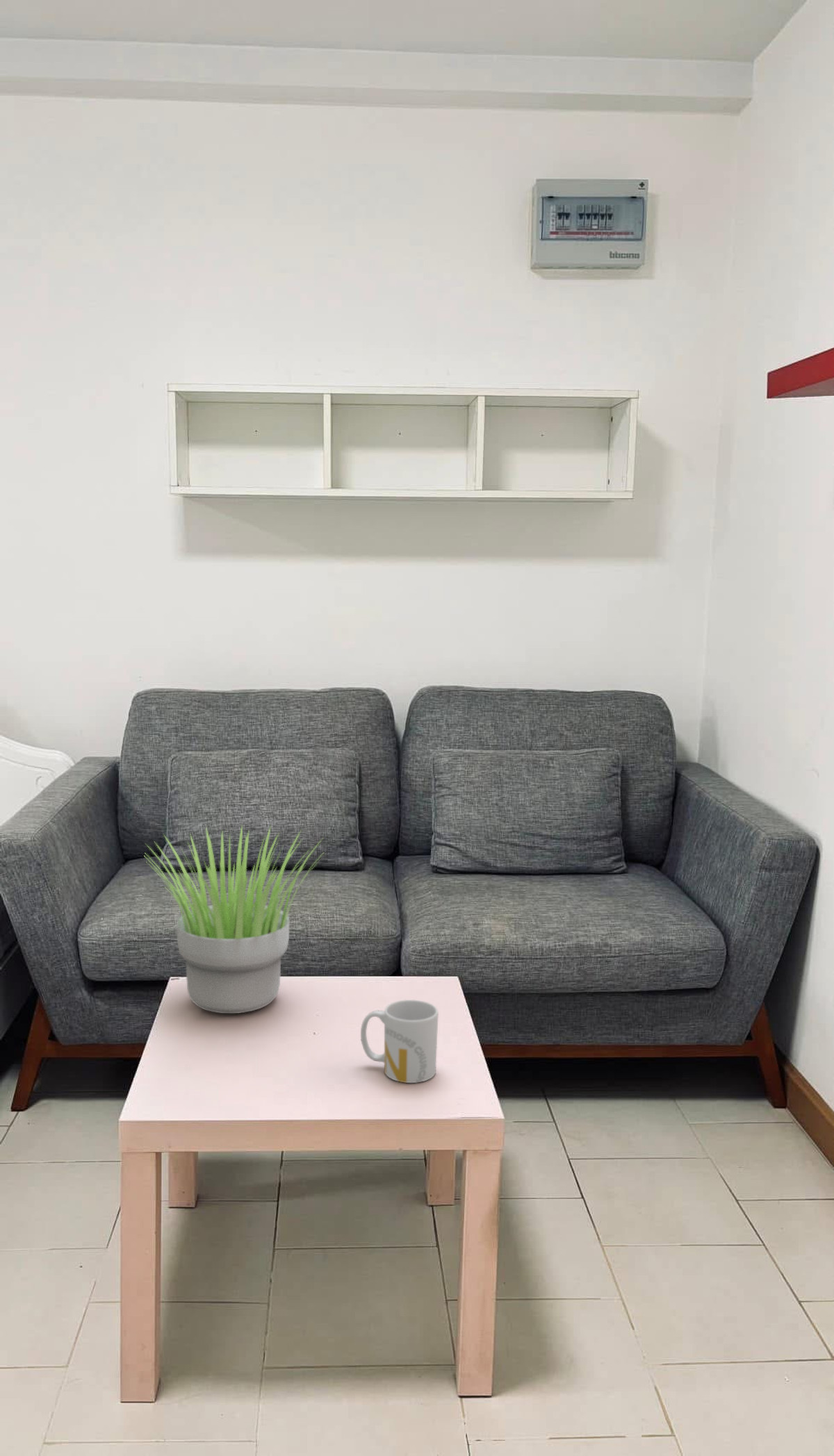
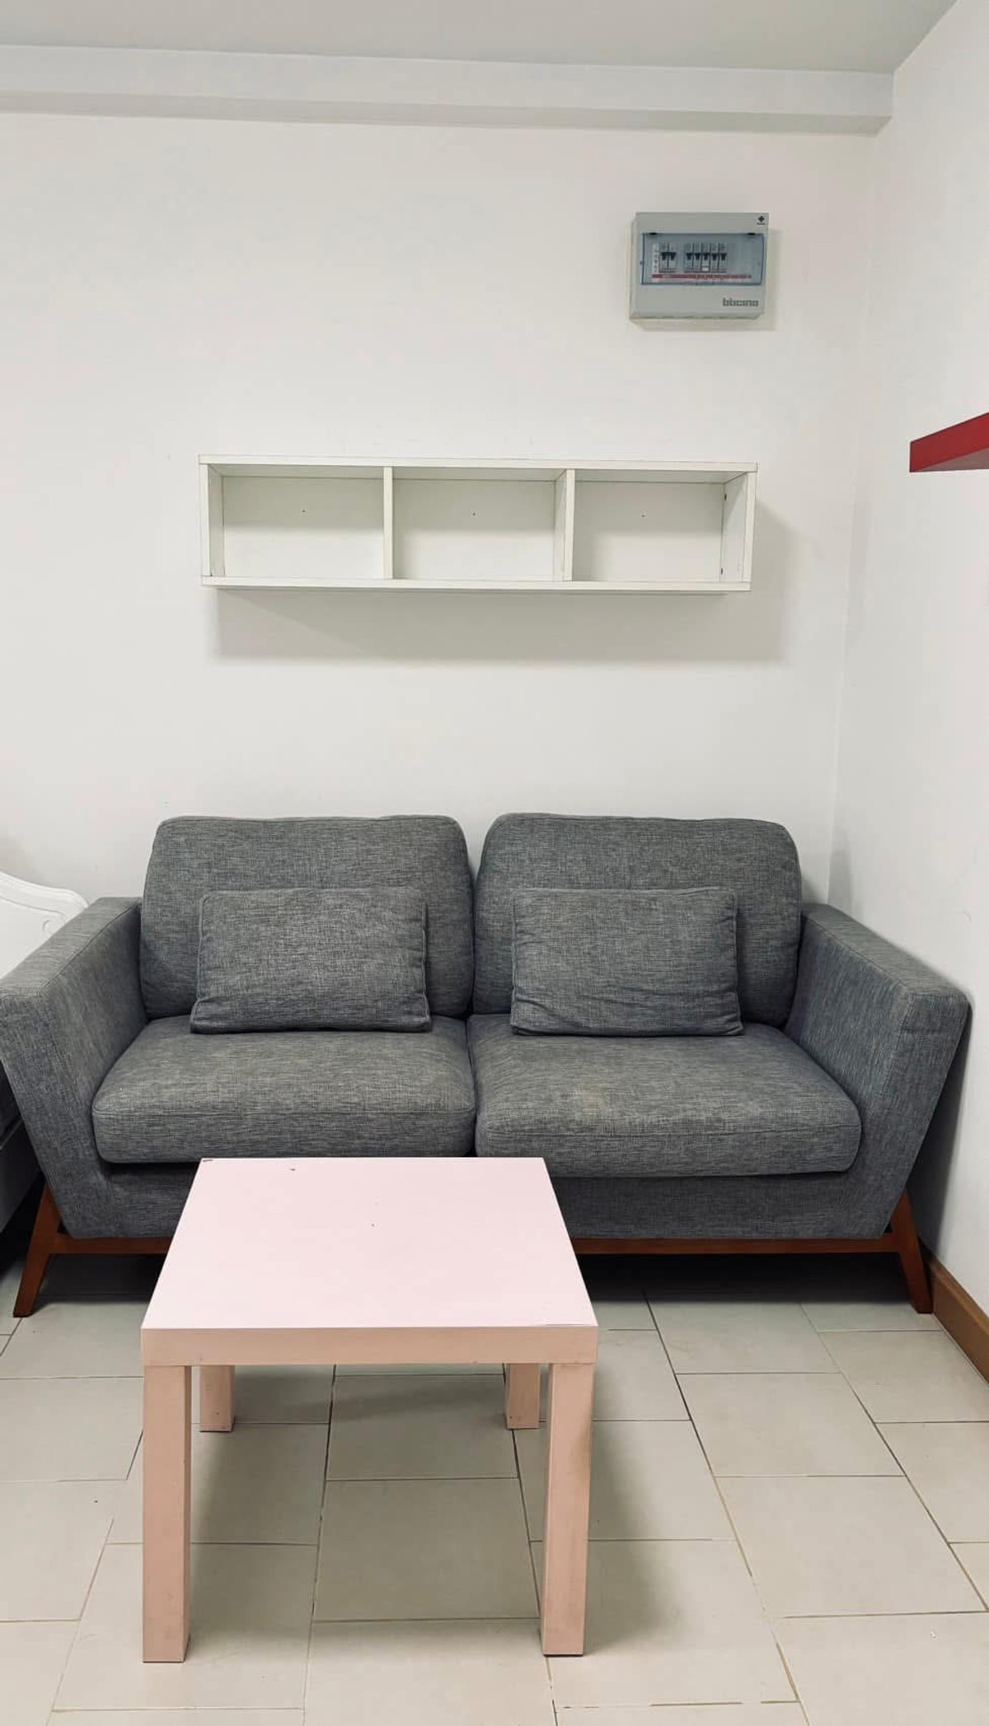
- mug (400, 1041)
- potted plant (236, 924)
